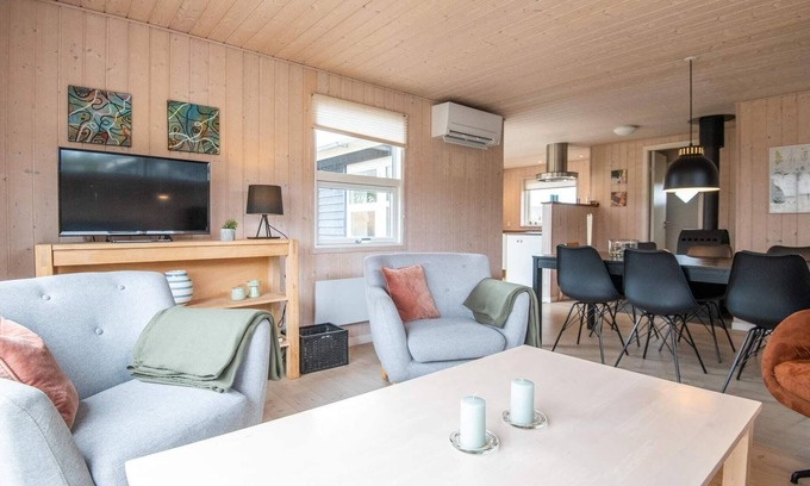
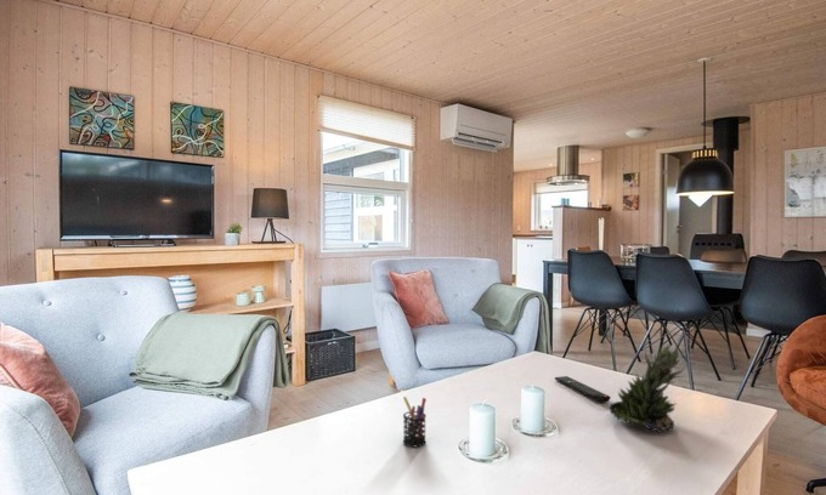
+ pen holder (417, 417)
+ remote control (581, 388)
+ succulent plant (649, 382)
